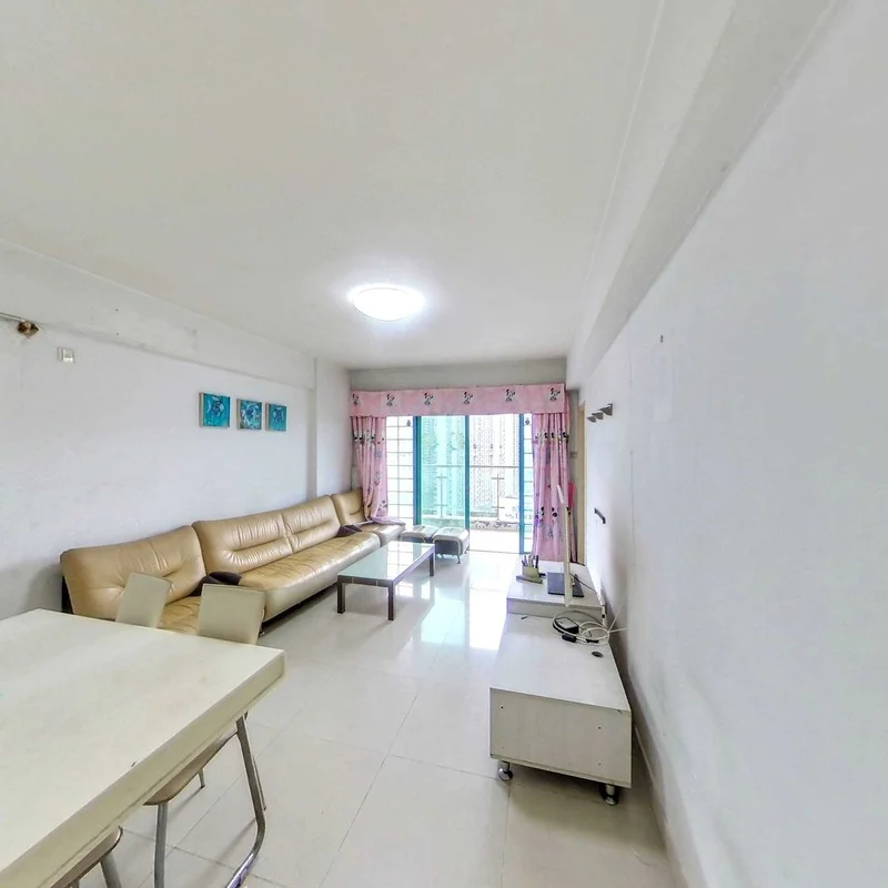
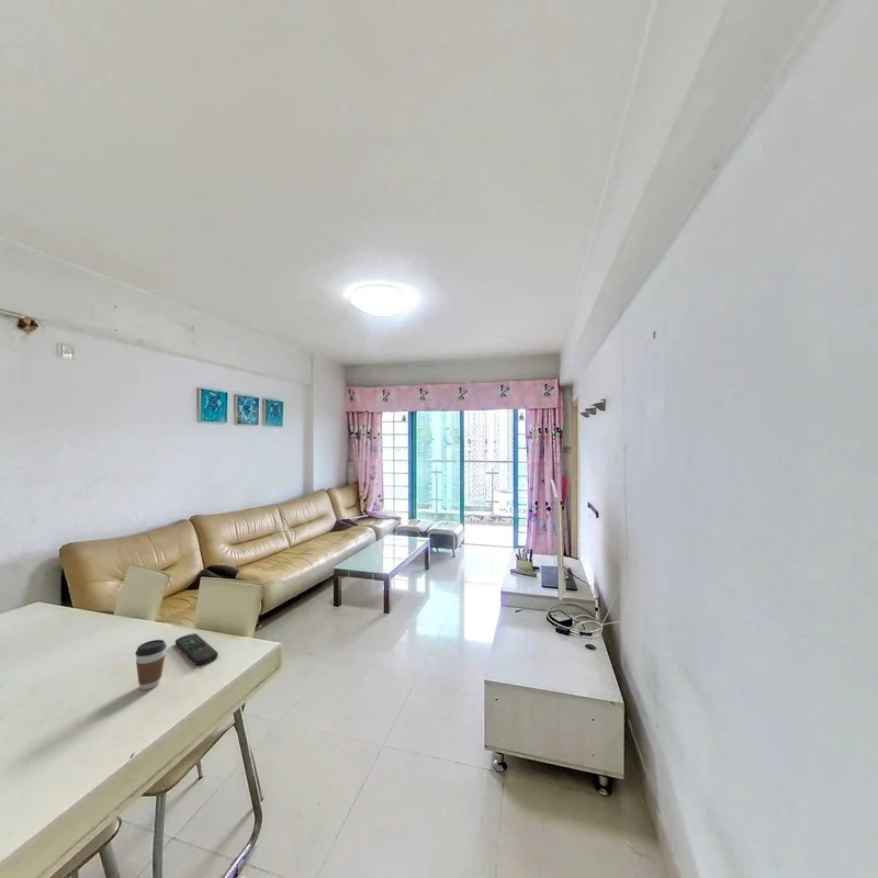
+ coffee cup (150, 664)
+ remote control (195, 648)
